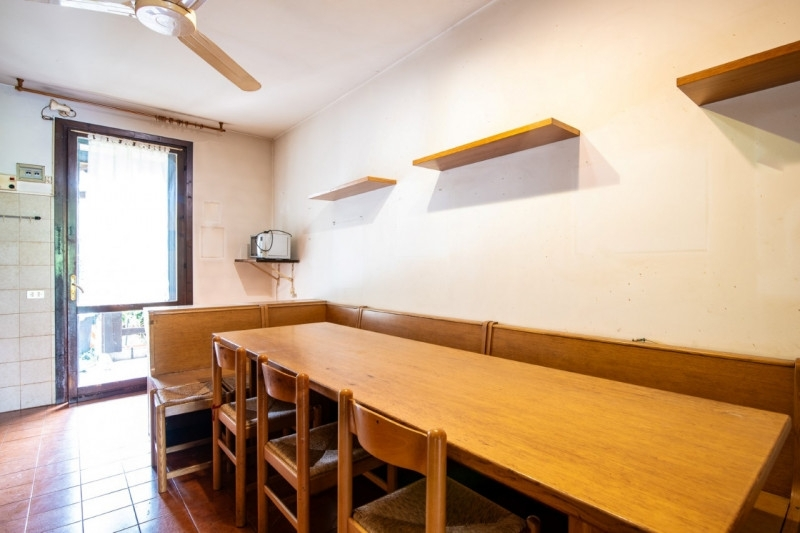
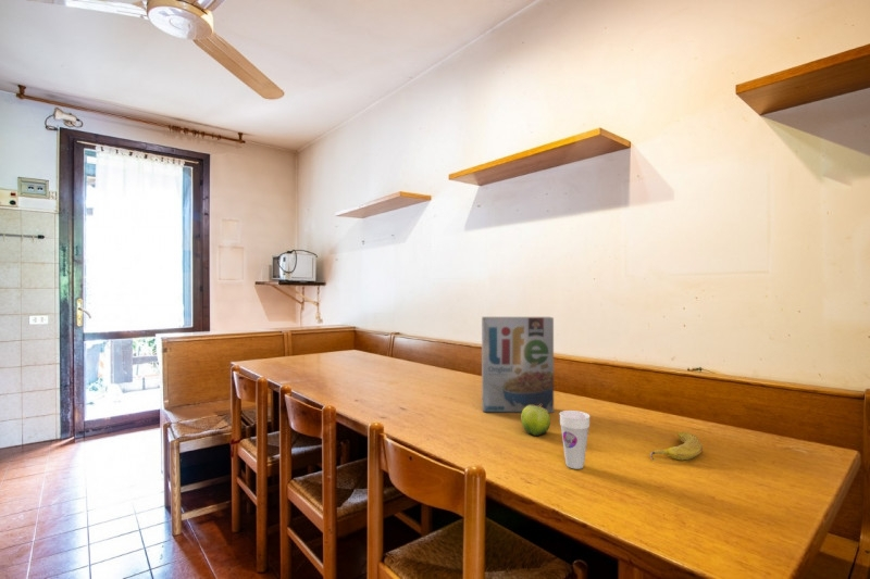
+ cup (574, 440)
+ fruit (679, 445)
+ cereal box (517, 363)
+ fruit (535, 418)
